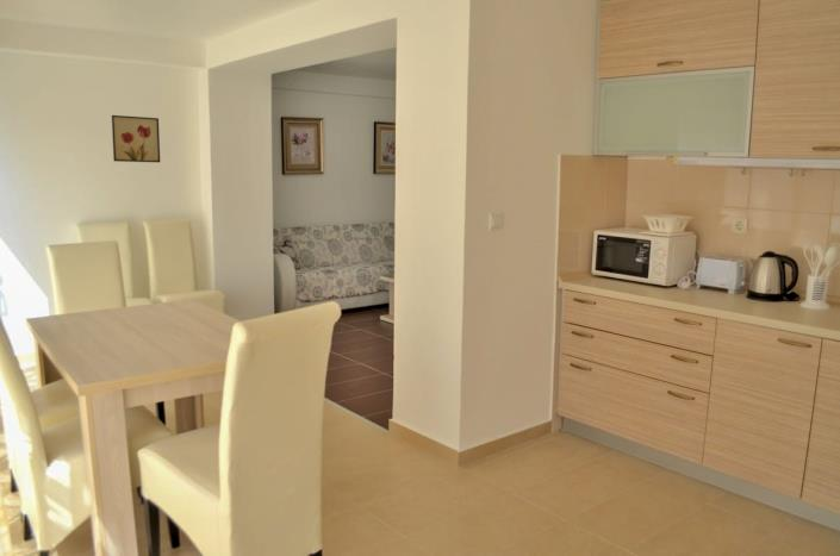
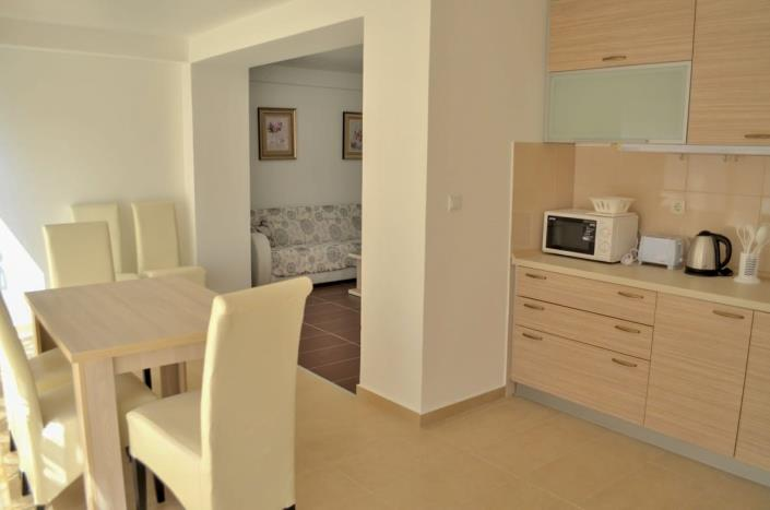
- wall art (136, 139)
